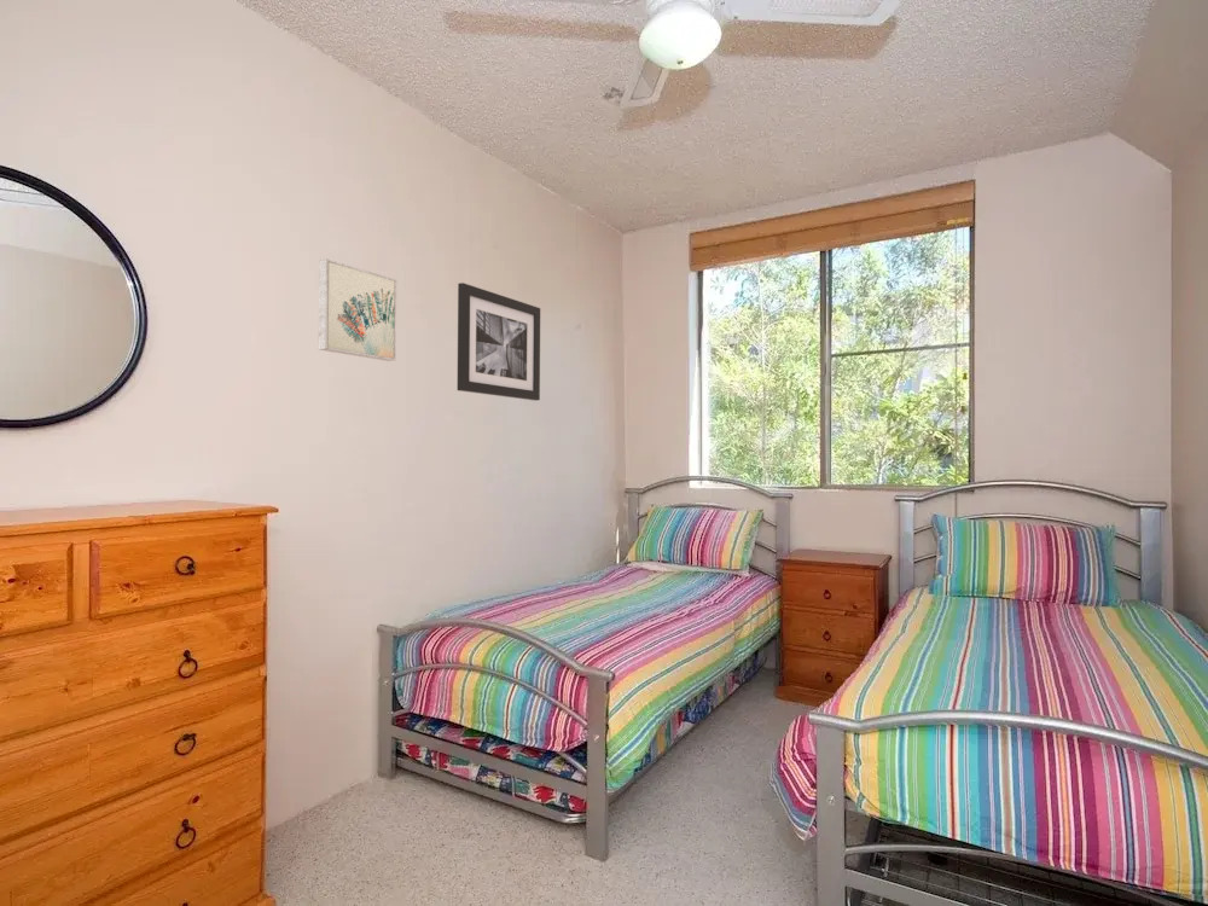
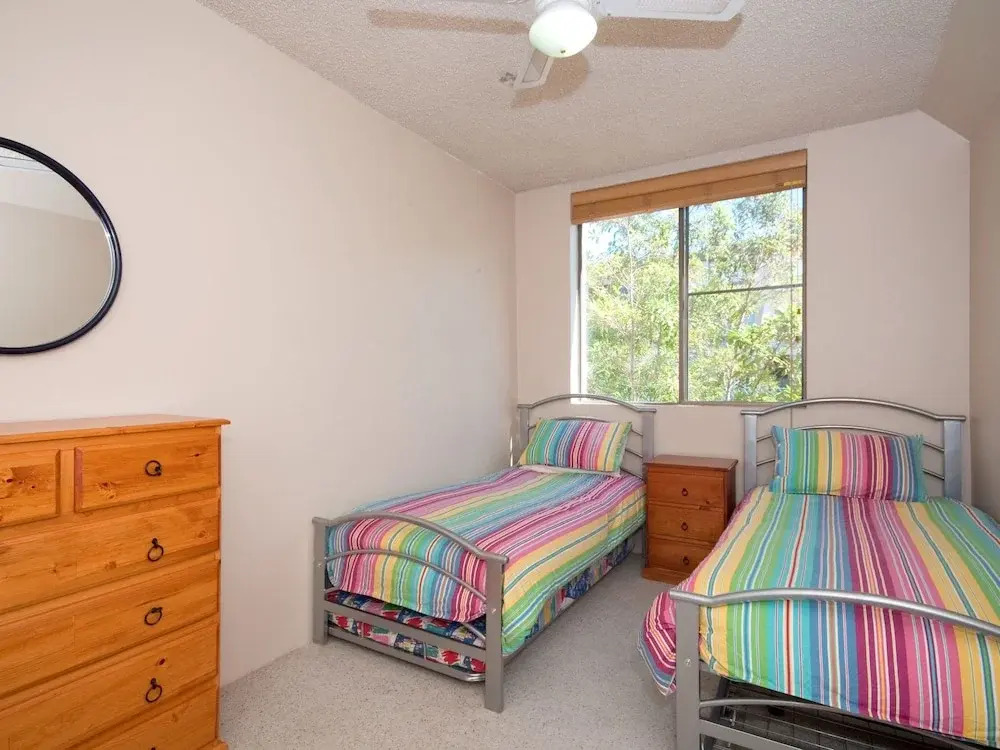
- wall art (501, 345)
- wall art (359, 313)
